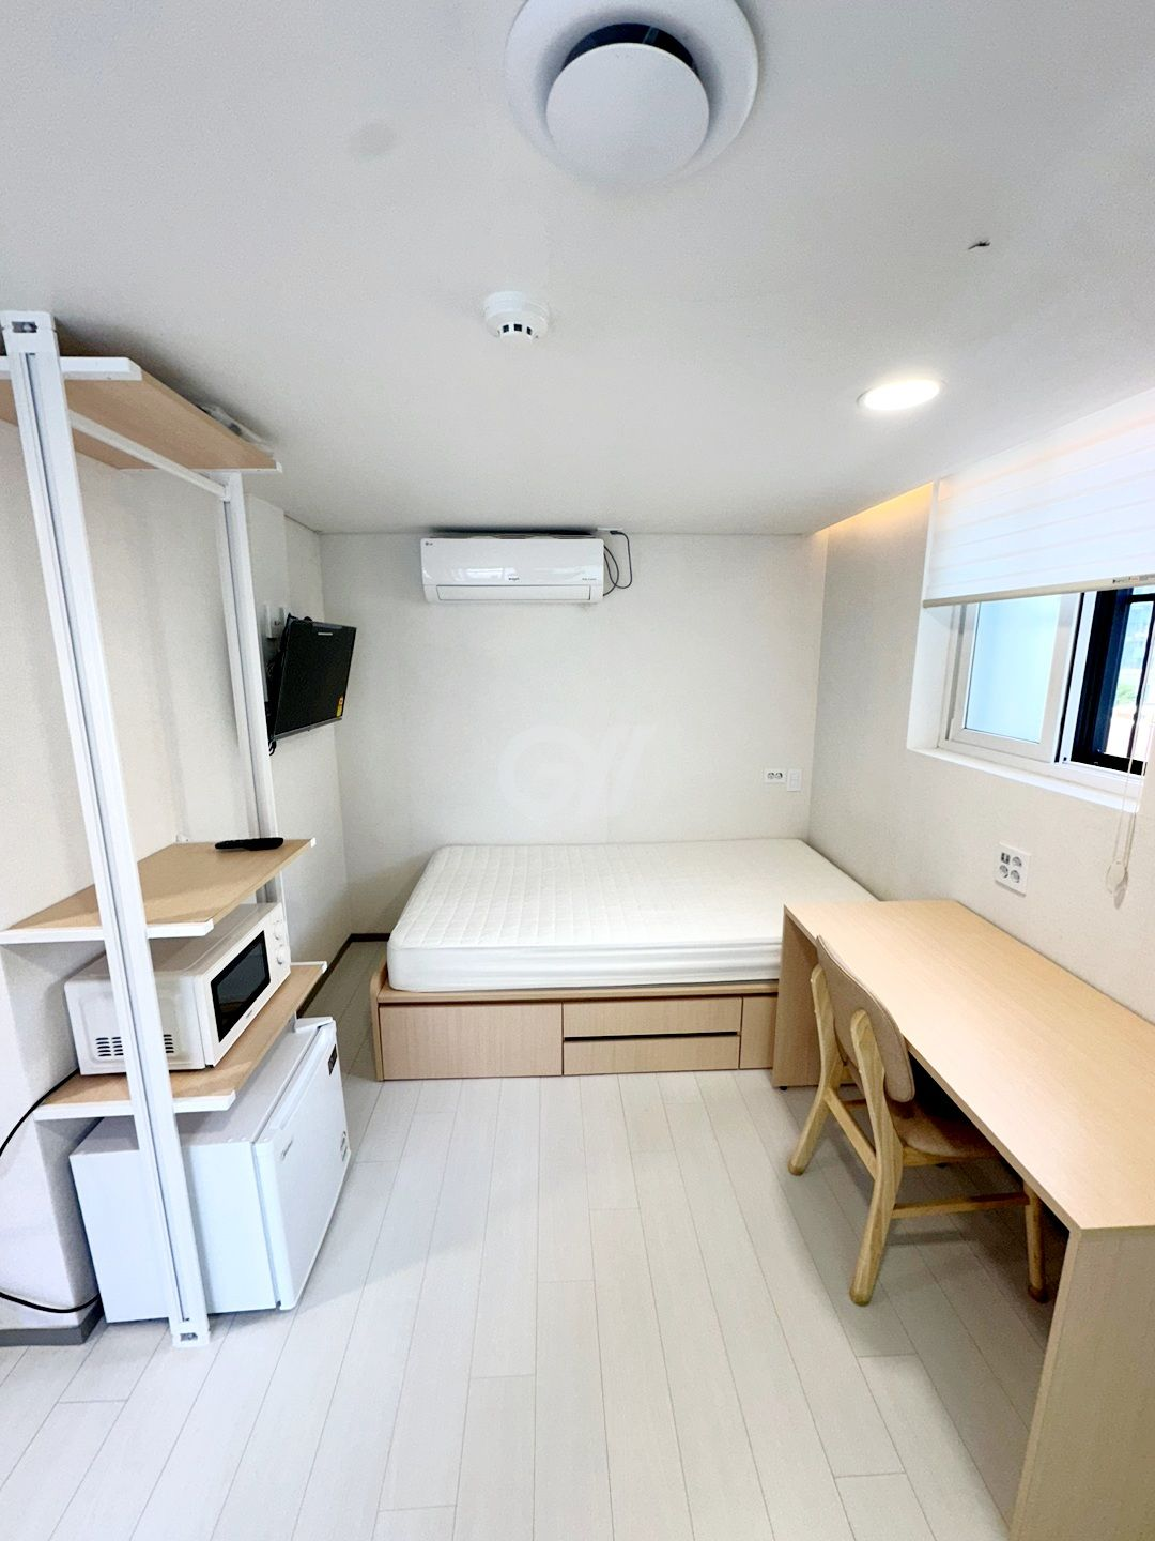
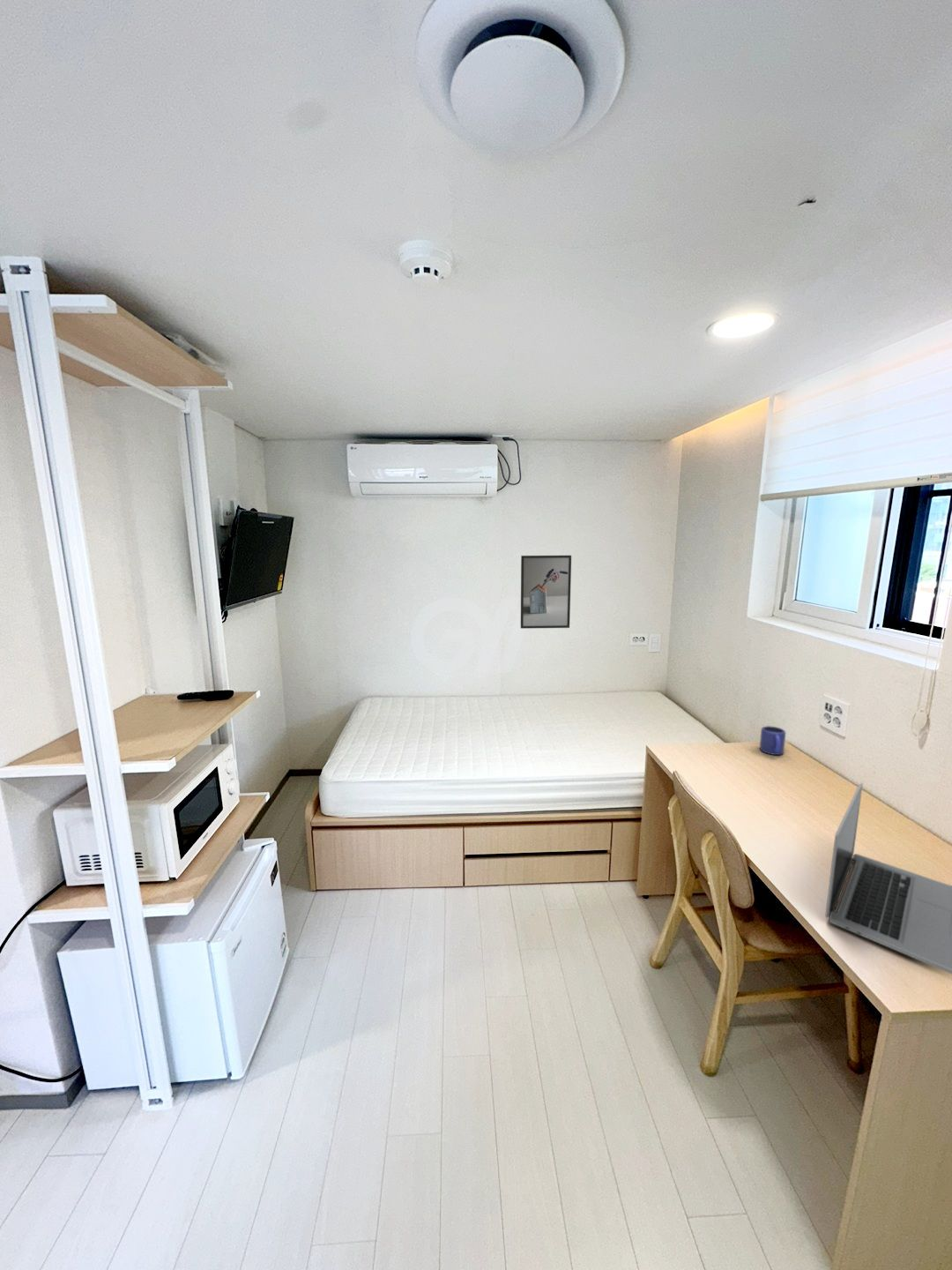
+ laptop (899, 868)
+ mug (773, 741)
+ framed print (546, 592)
